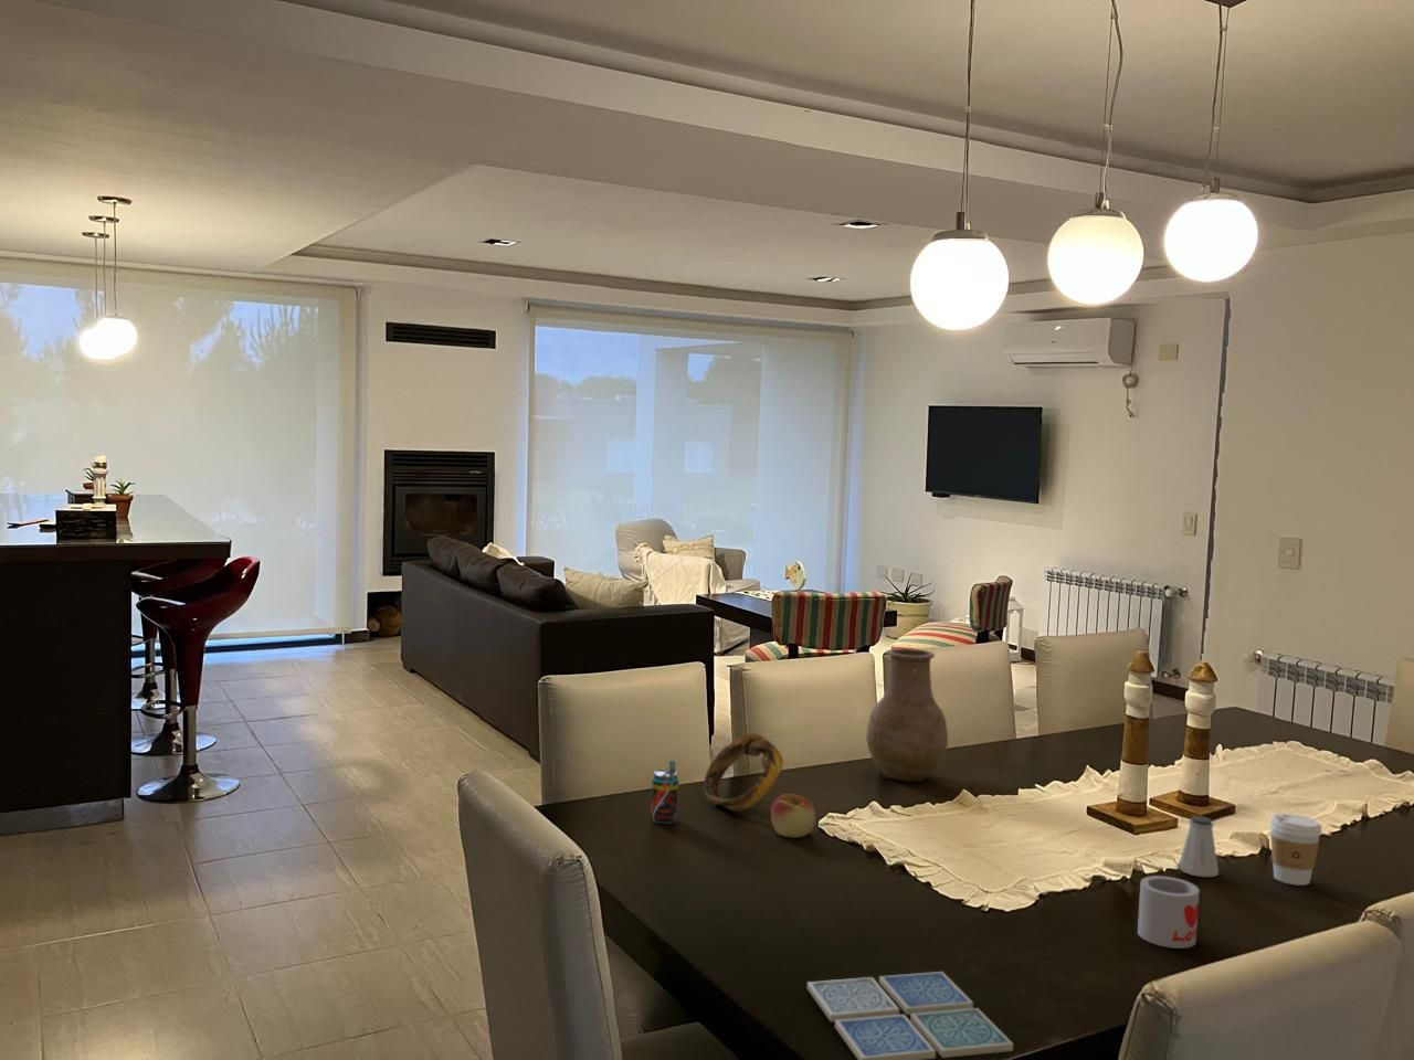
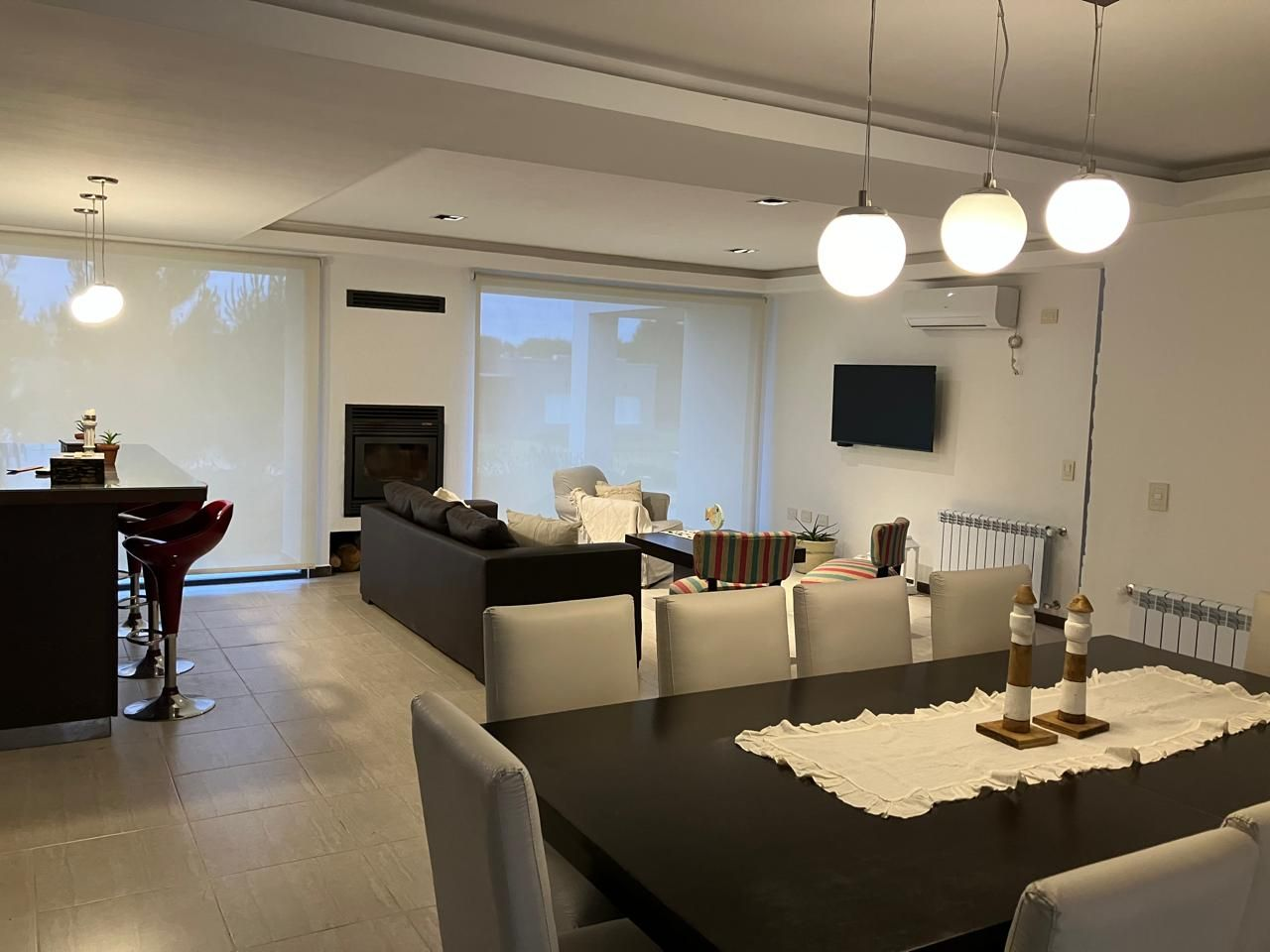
- beverage can (665, 792)
- apple (793, 815)
- vase (909, 715)
- coffee cup (1294, 848)
- saltshaker (1200, 844)
- mug (1172, 909)
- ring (735, 760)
- drink coaster (906, 1013)
